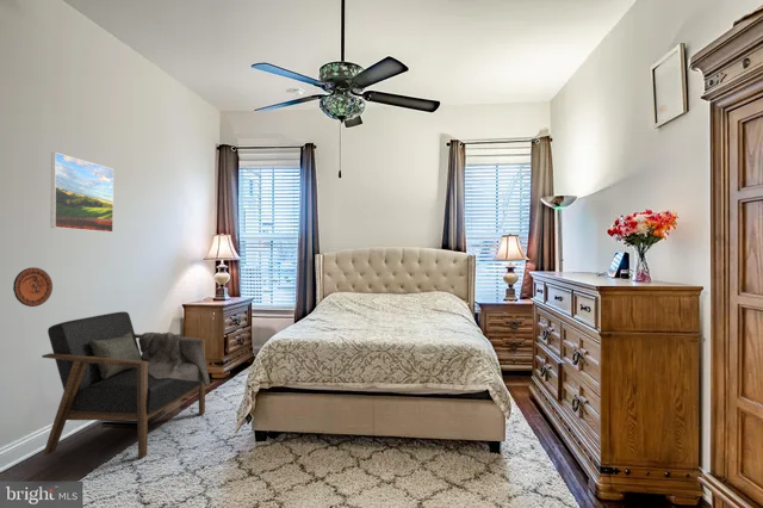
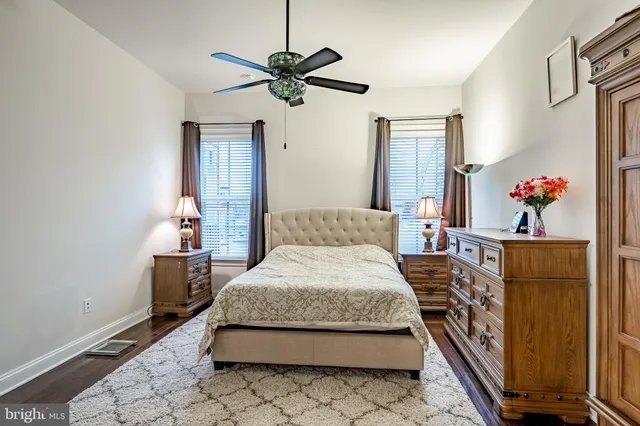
- armchair (141, 372)
- decorative plate (32, 286)
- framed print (85, 196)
